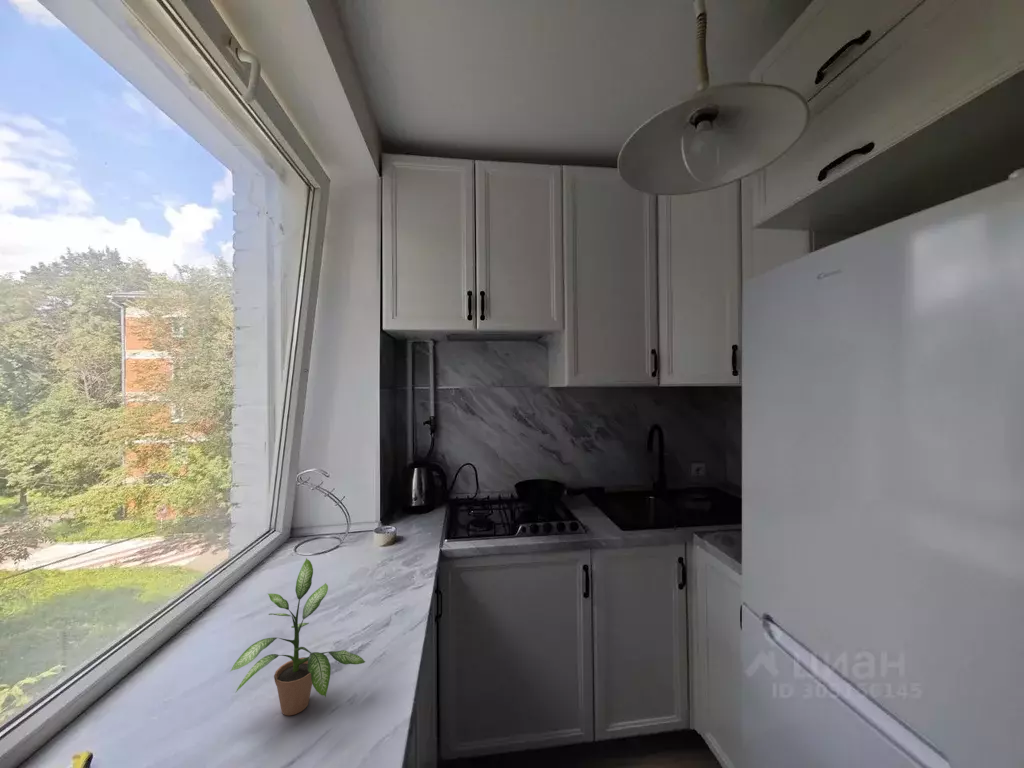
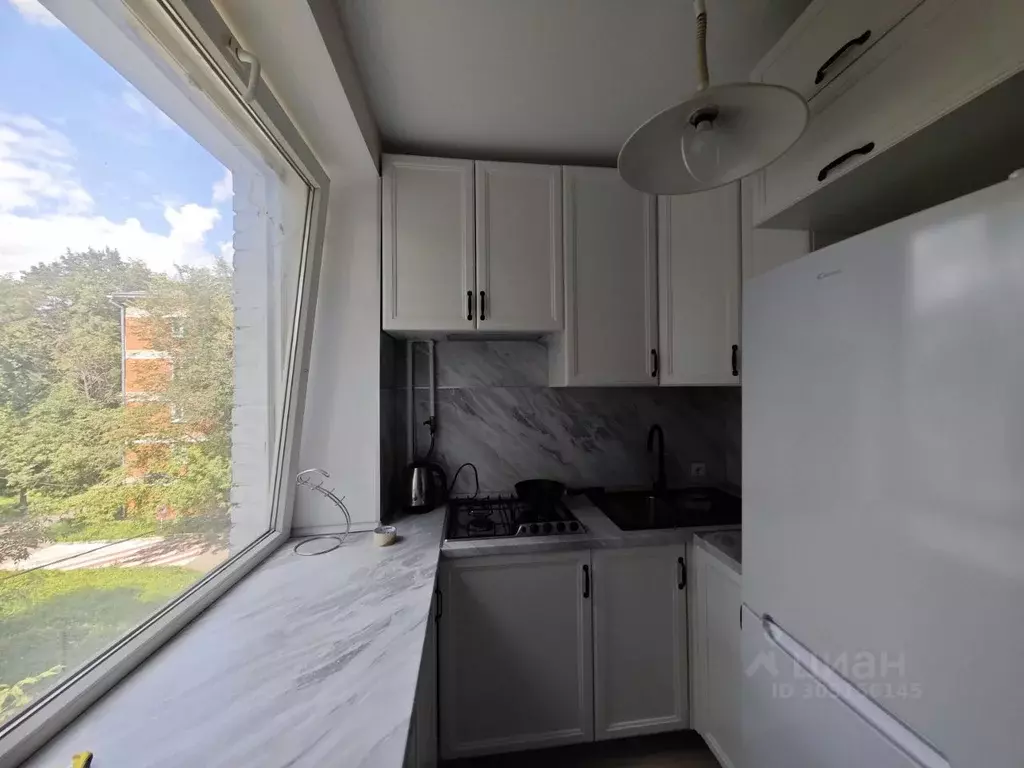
- potted plant (304, 625)
